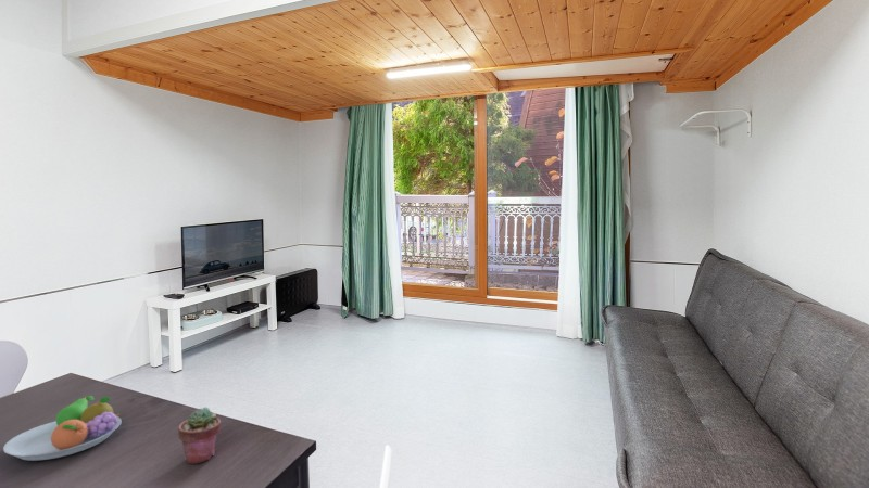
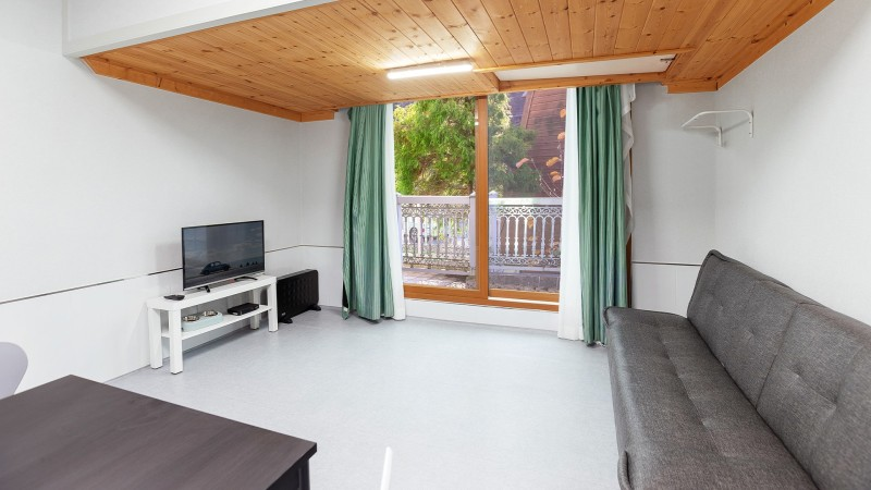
- fruit bowl (70, 422)
- potted succulent (200, 433)
